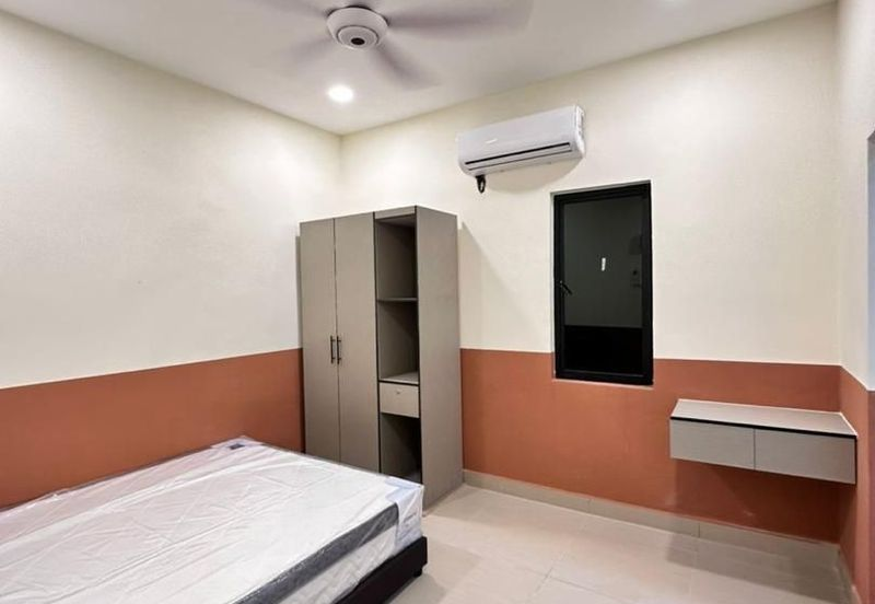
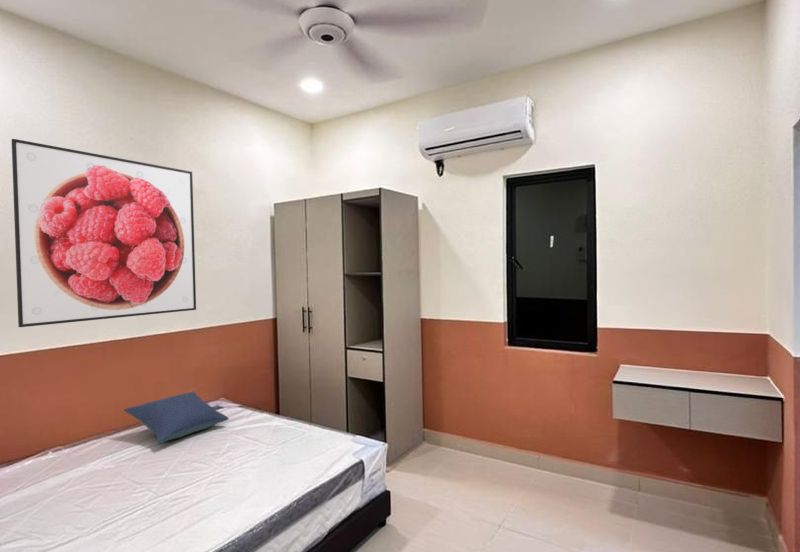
+ pillow (178, 414)
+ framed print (118, 237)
